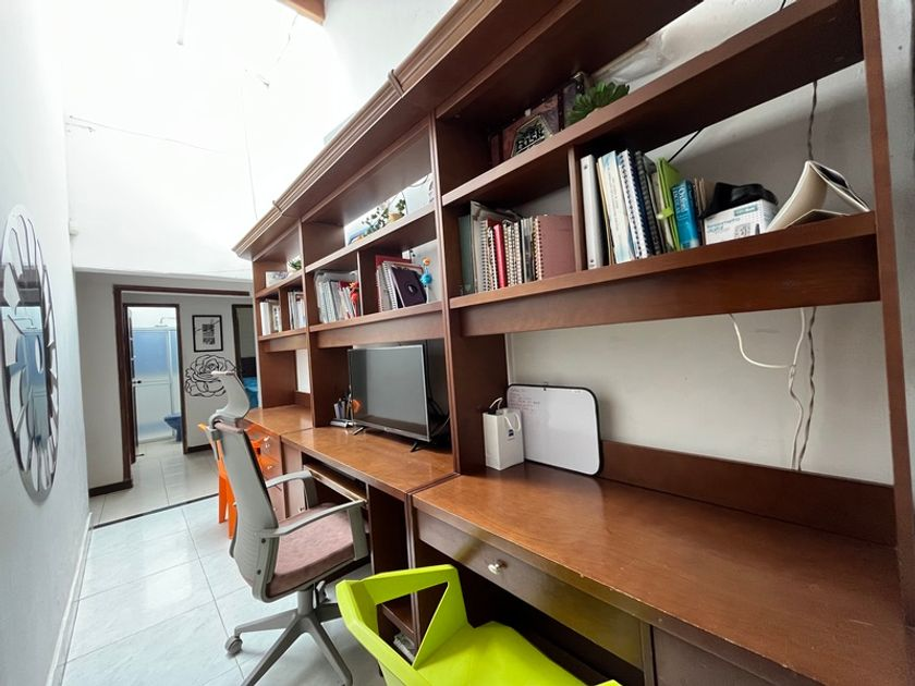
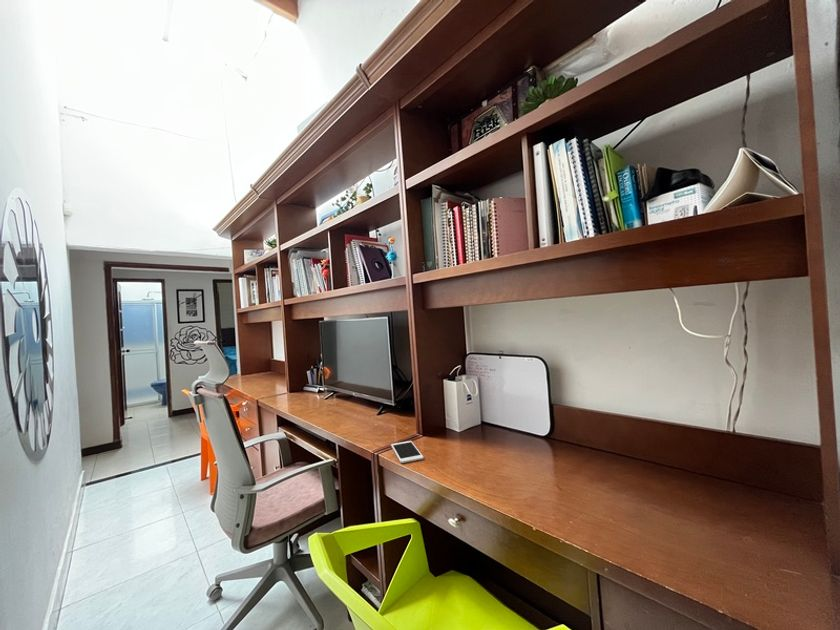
+ cell phone (406, 451)
